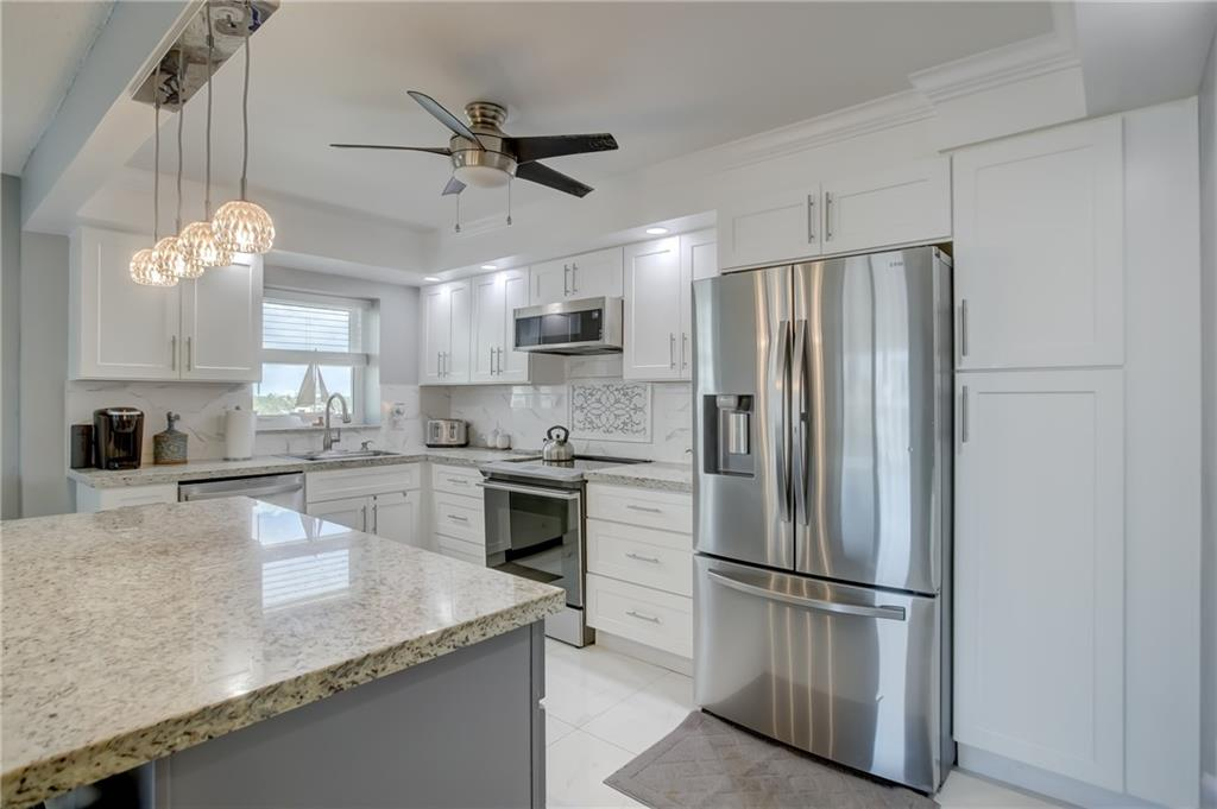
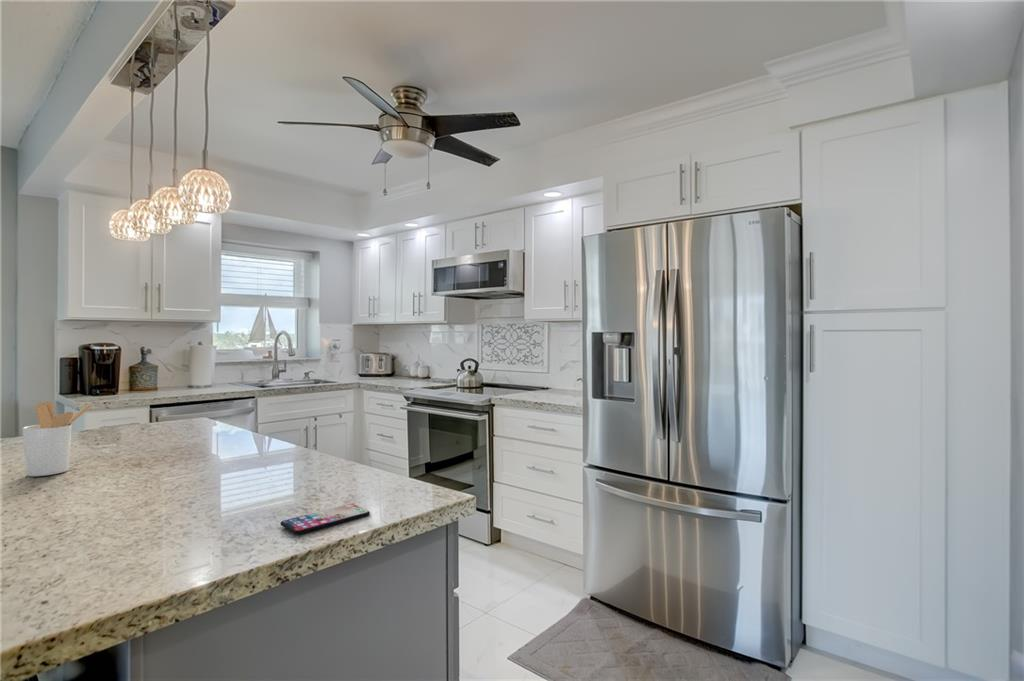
+ smartphone (326, 517)
+ utensil holder (60, 436)
